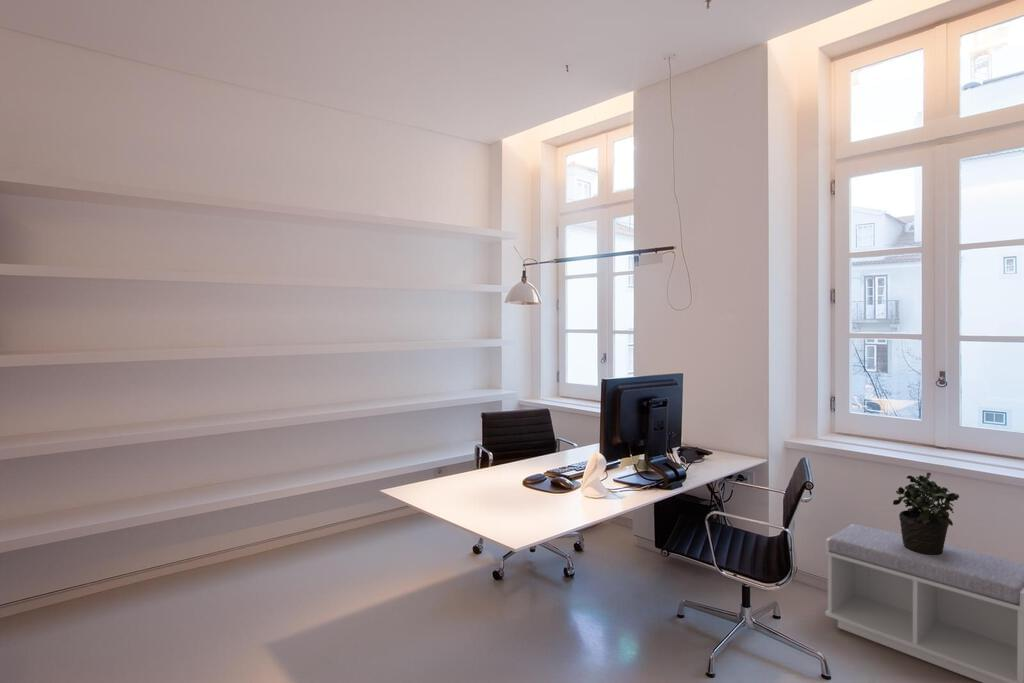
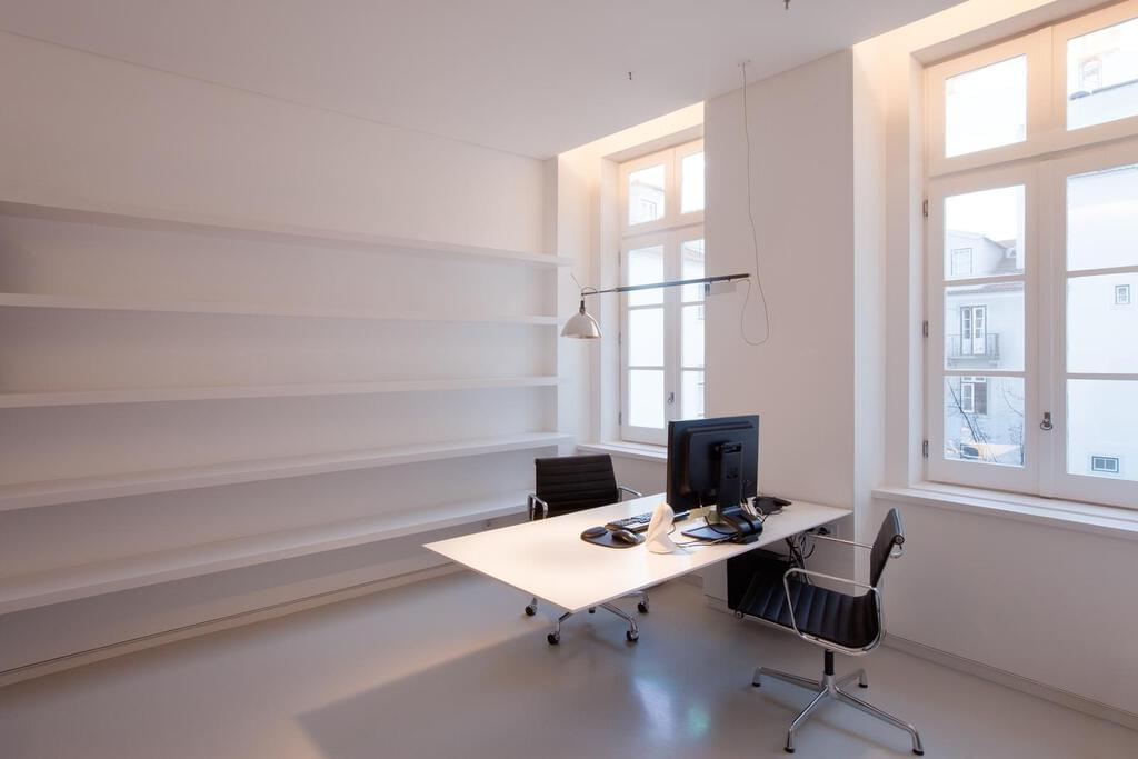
- potted plant (926, 511)
- bench (924, 596)
